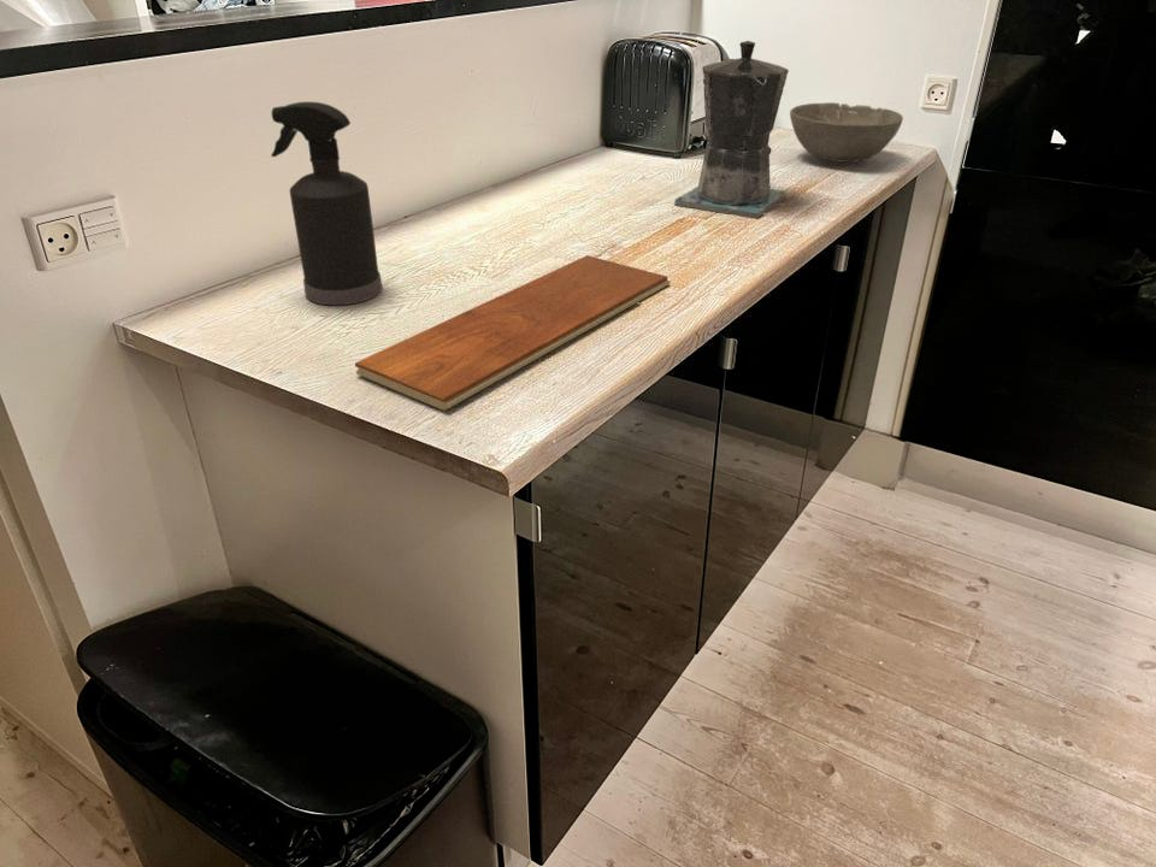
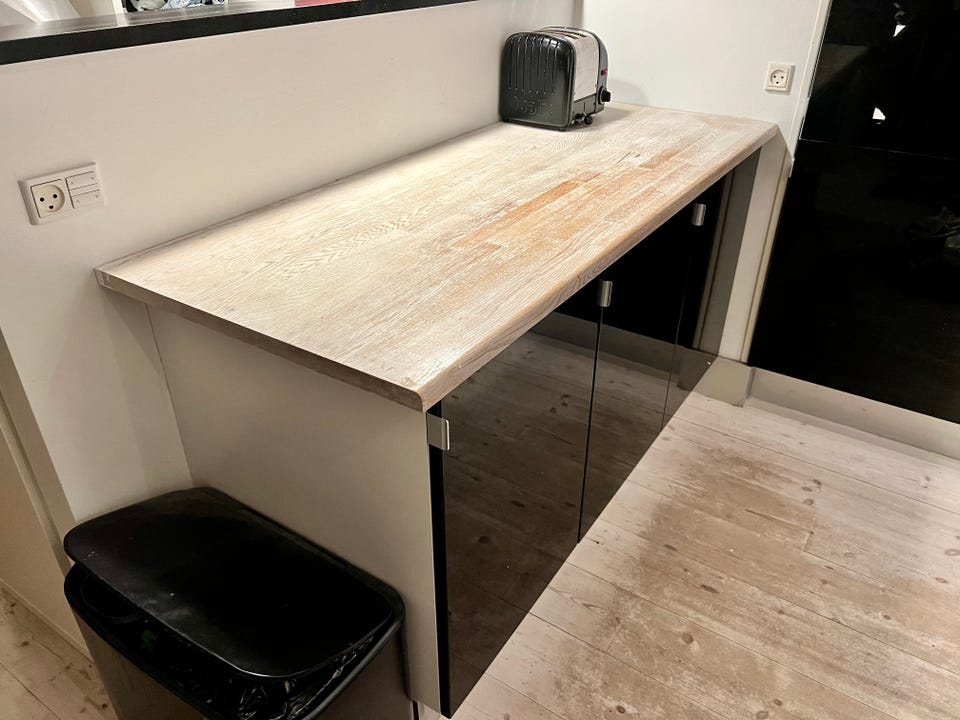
- coffee maker (738, 124)
- bowl (842, 136)
- spray bottle (329, 201)
- chopping board (529, 320)
